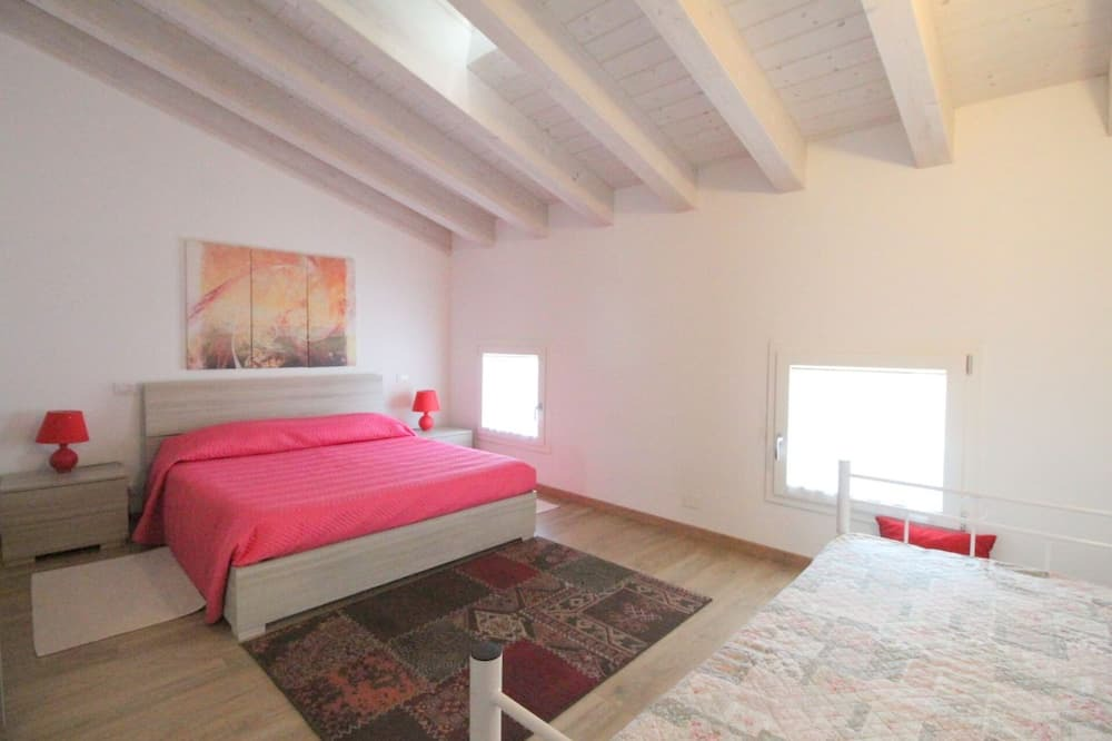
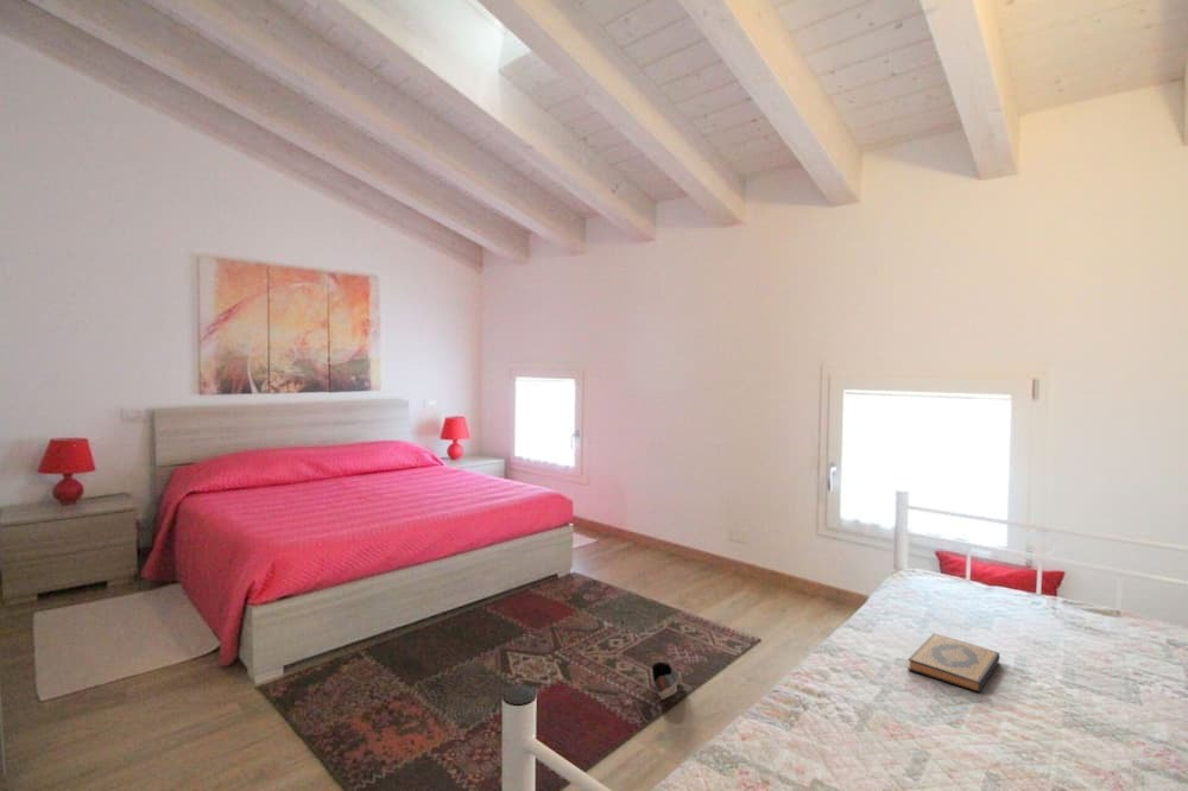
+ hardback book (954, 660)
+ shoe (669, 679)
